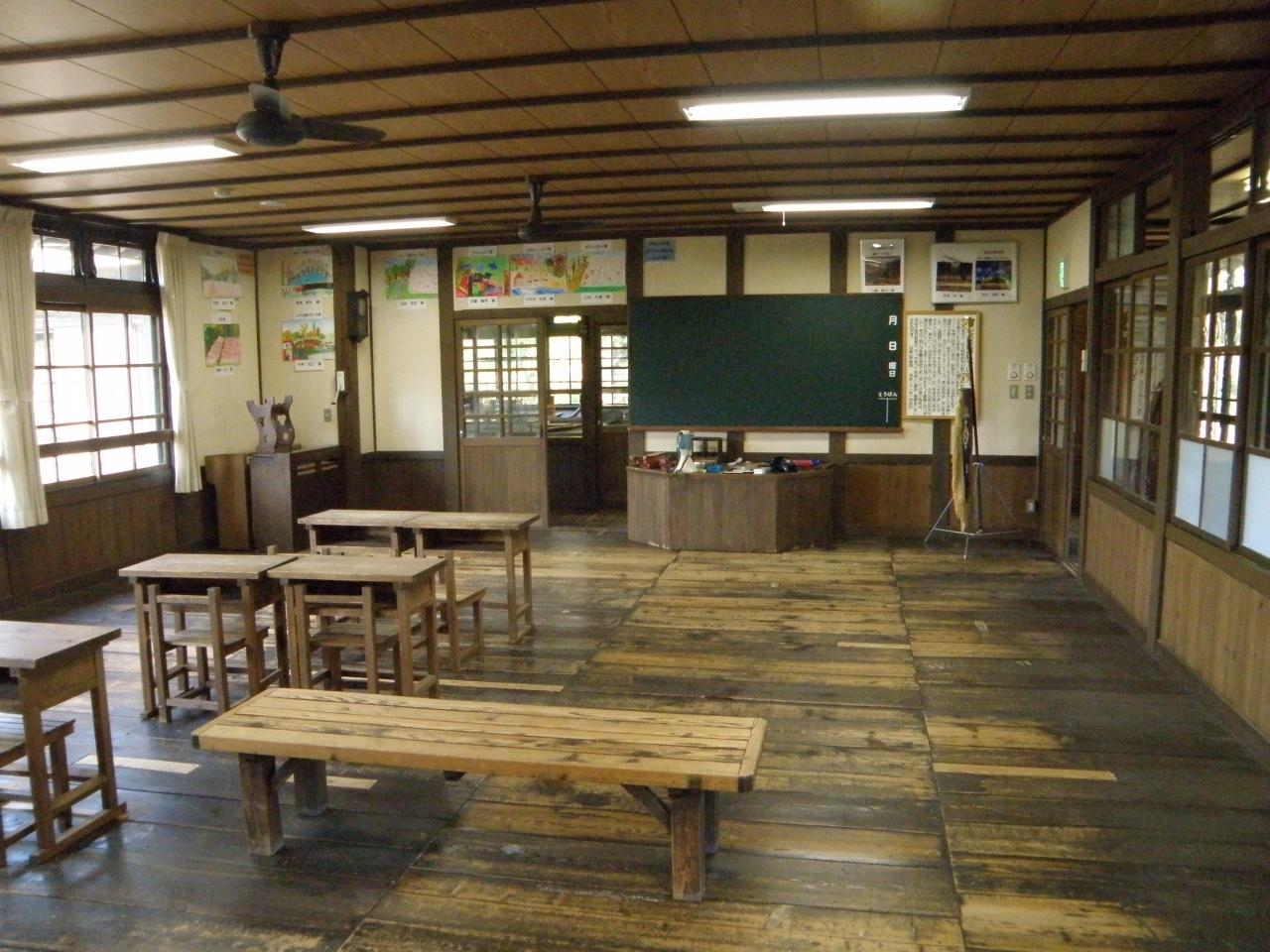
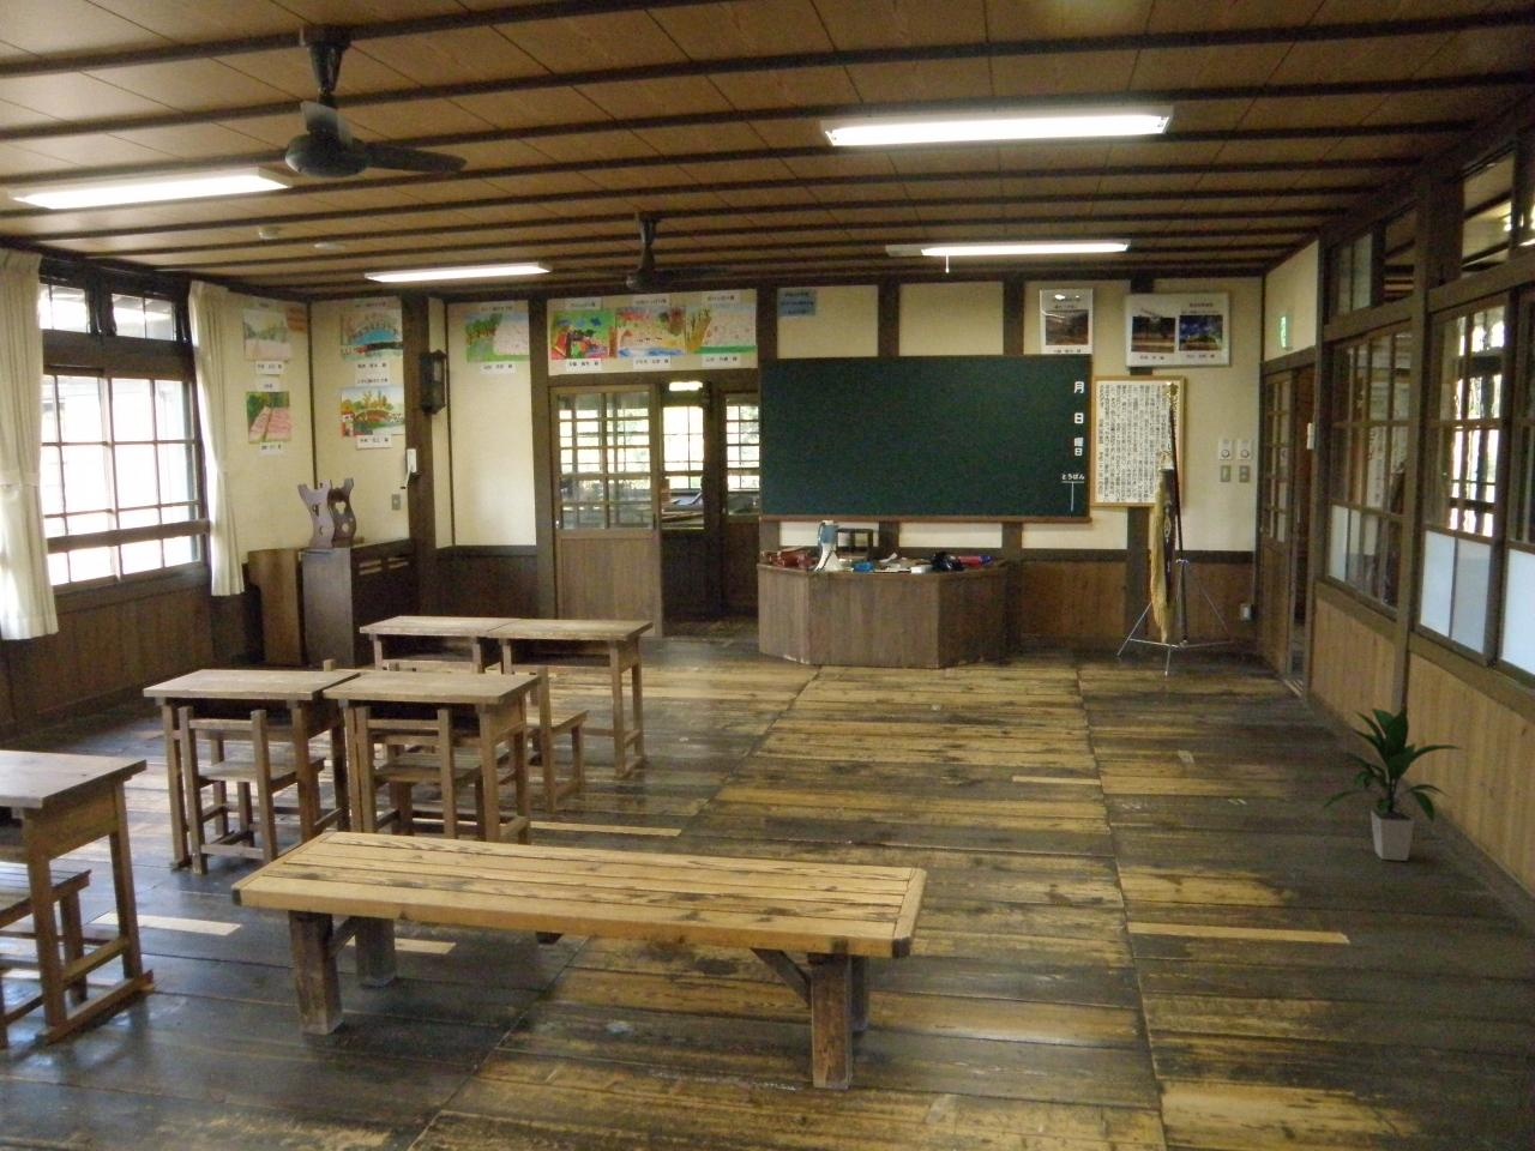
+ indoor plant (1385, 779)
